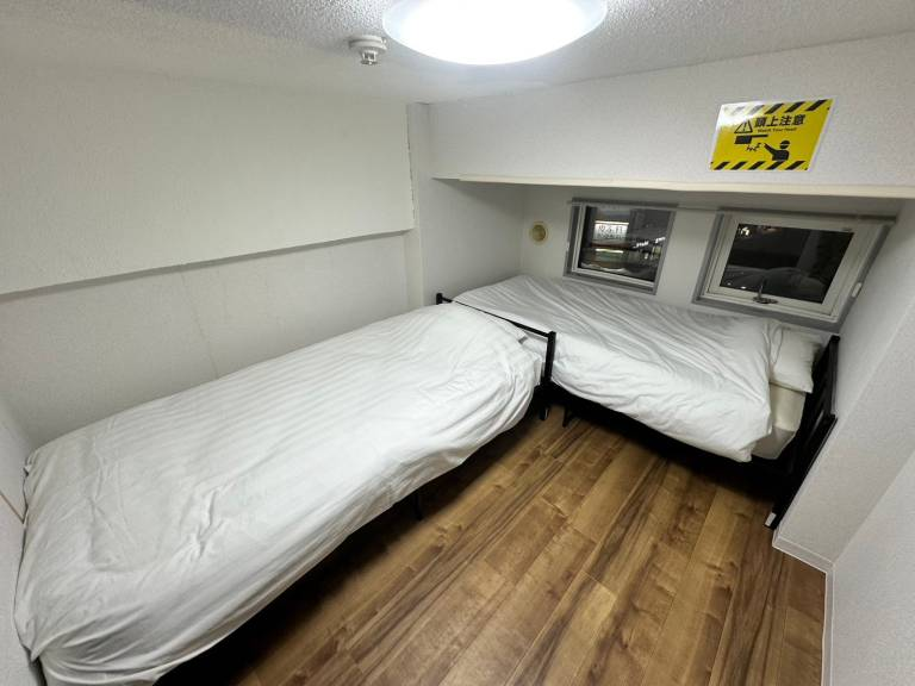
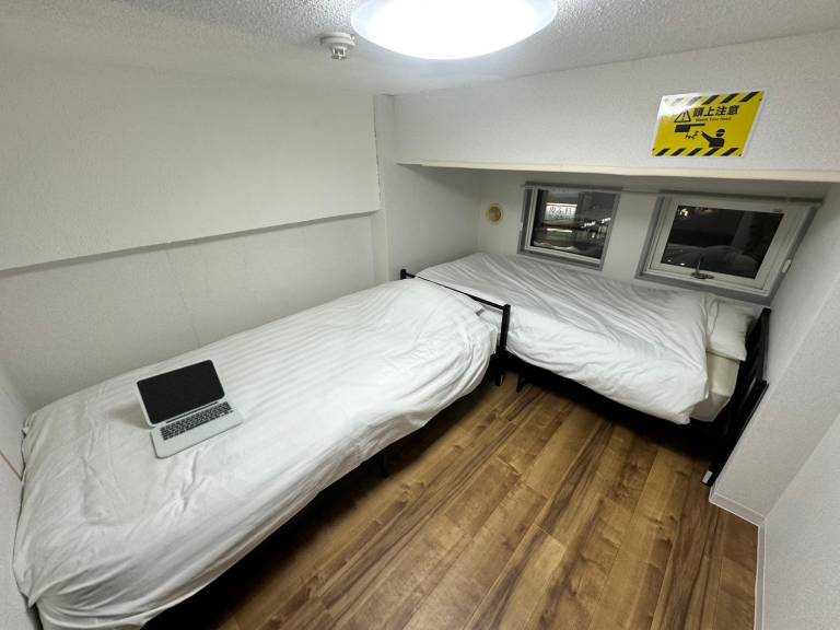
+ laptop (188, 401)
